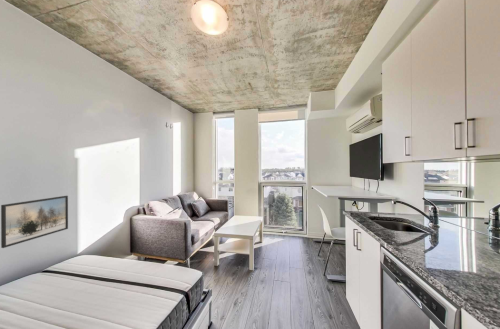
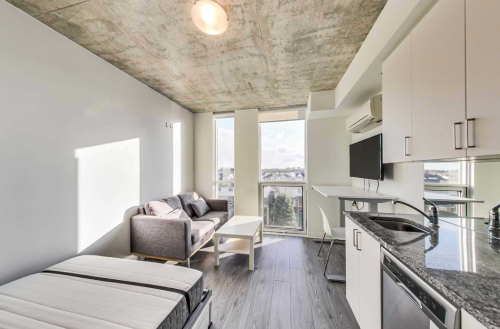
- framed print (38, 218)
